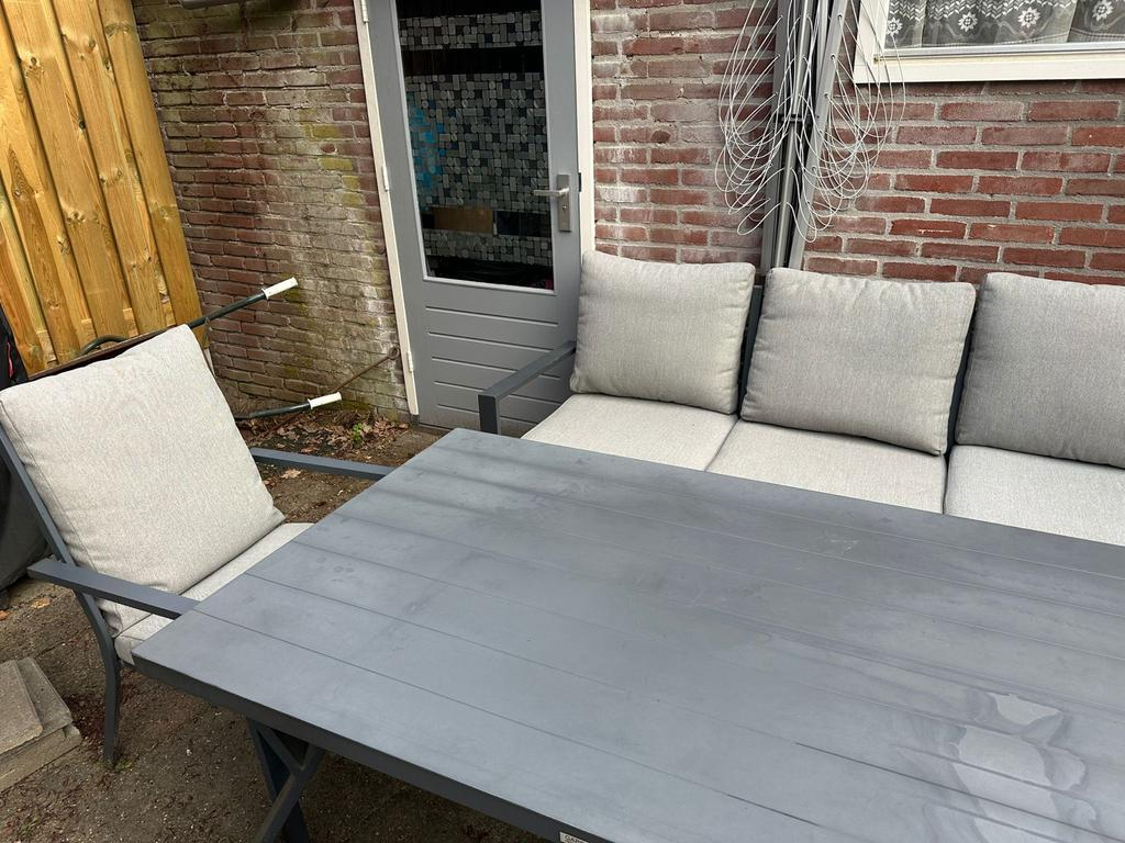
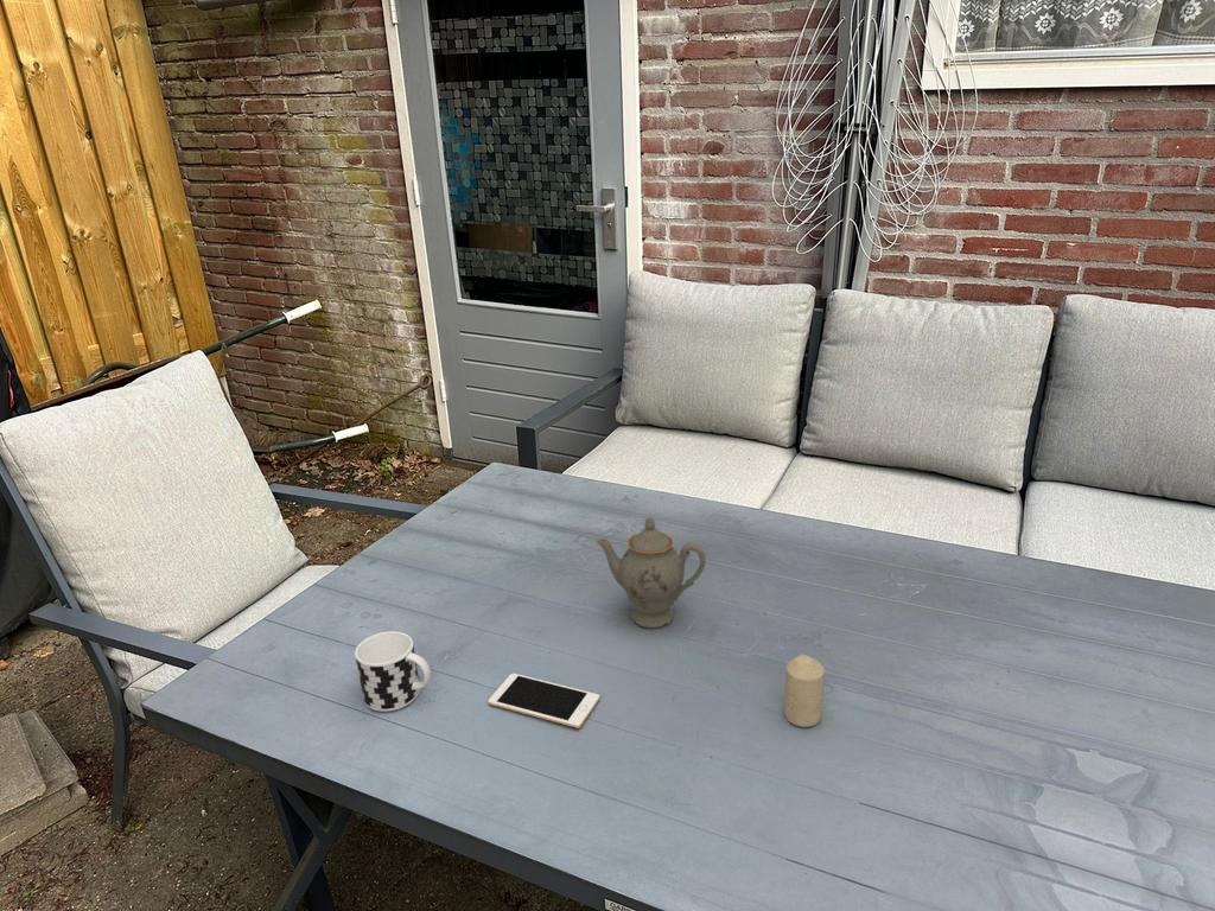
+ cup (396, 671)
+ chinaware (650, 567)
+ cell phone (543, 699)
+ candle (803, 688)
